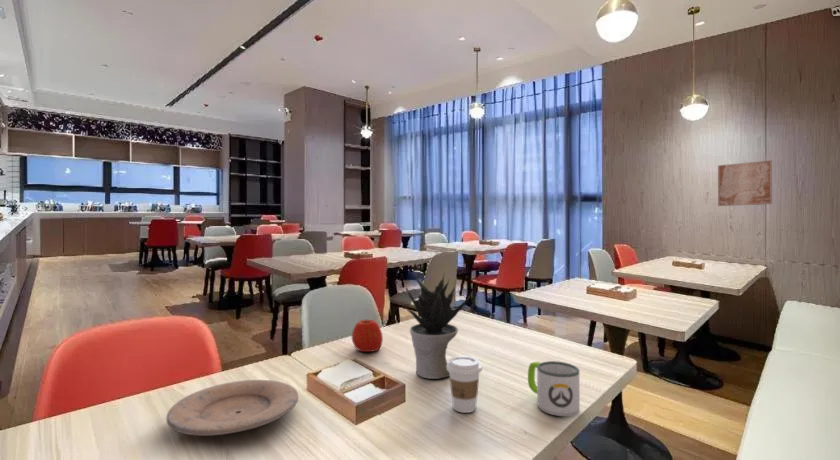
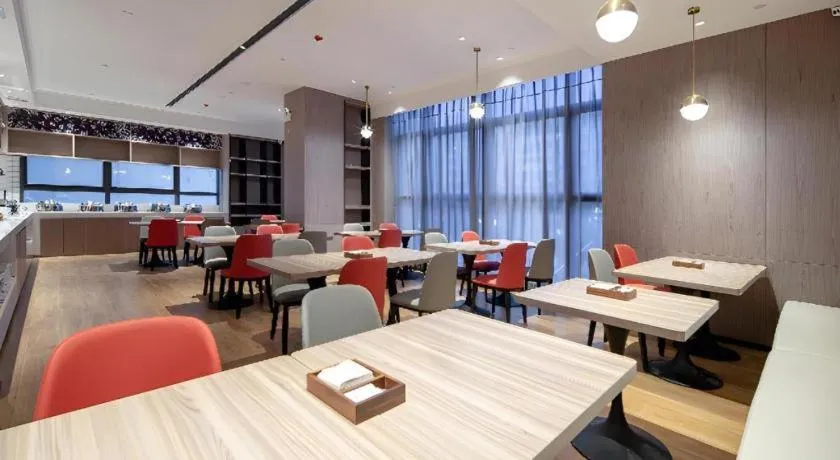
- mug (551, 384)
- coffee cup (464, 383)
- potted plant (436, 322)
- wall art (744, 184)
- apple (367, 334)
- plate (236, 408)
